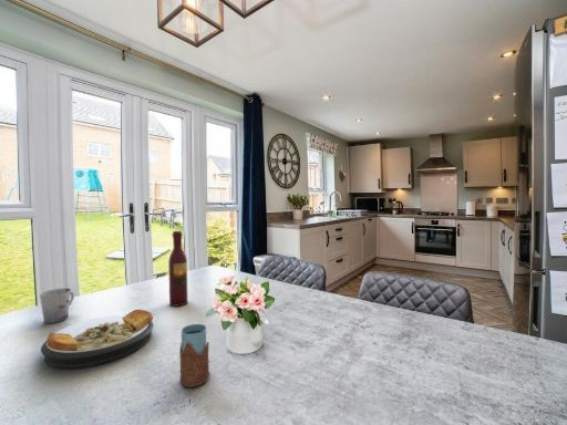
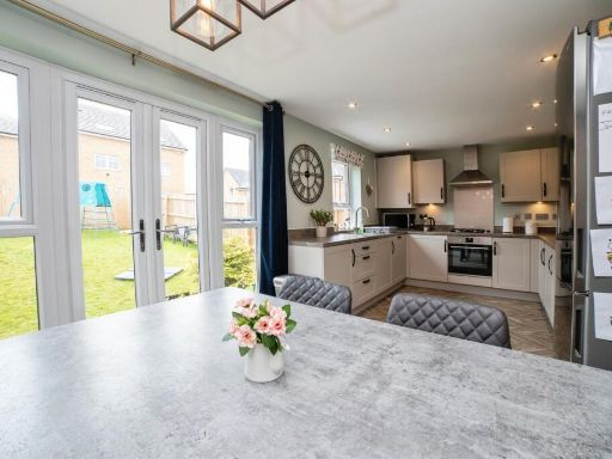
- cup (60, 303)
- wine bottle (177, 267)
- drinking glass (197, 350)
- plate (102, 332)
